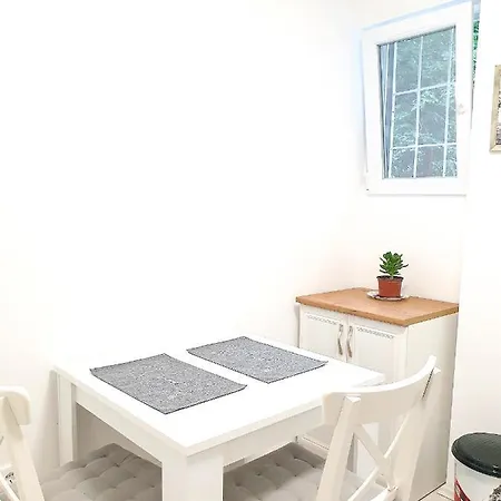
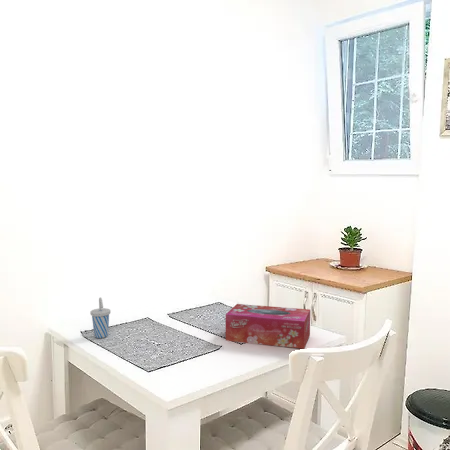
+ cup (100, 316)
+ tissue box (268, 324)
